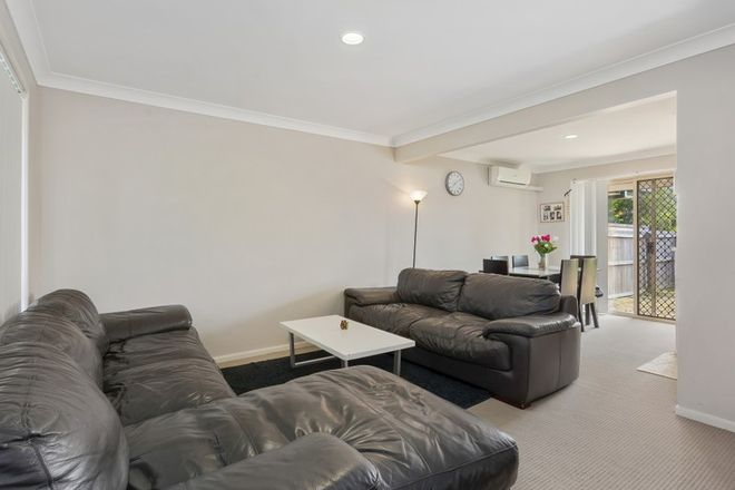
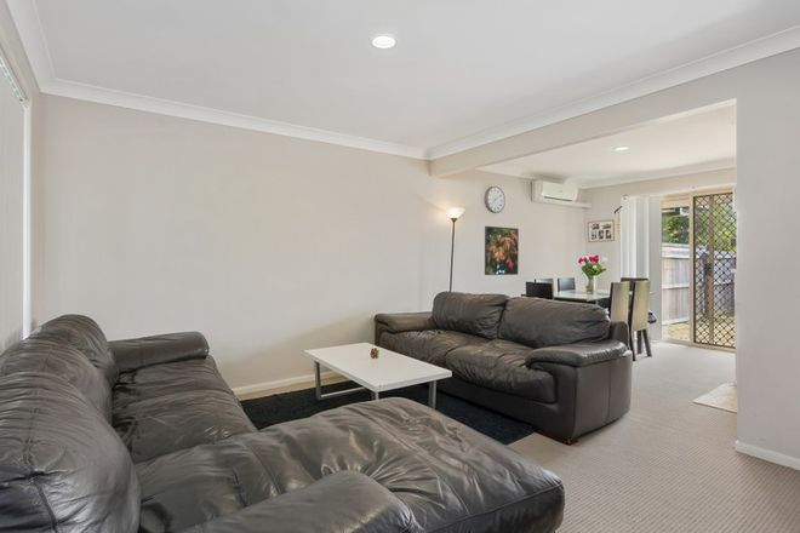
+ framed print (502, 251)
